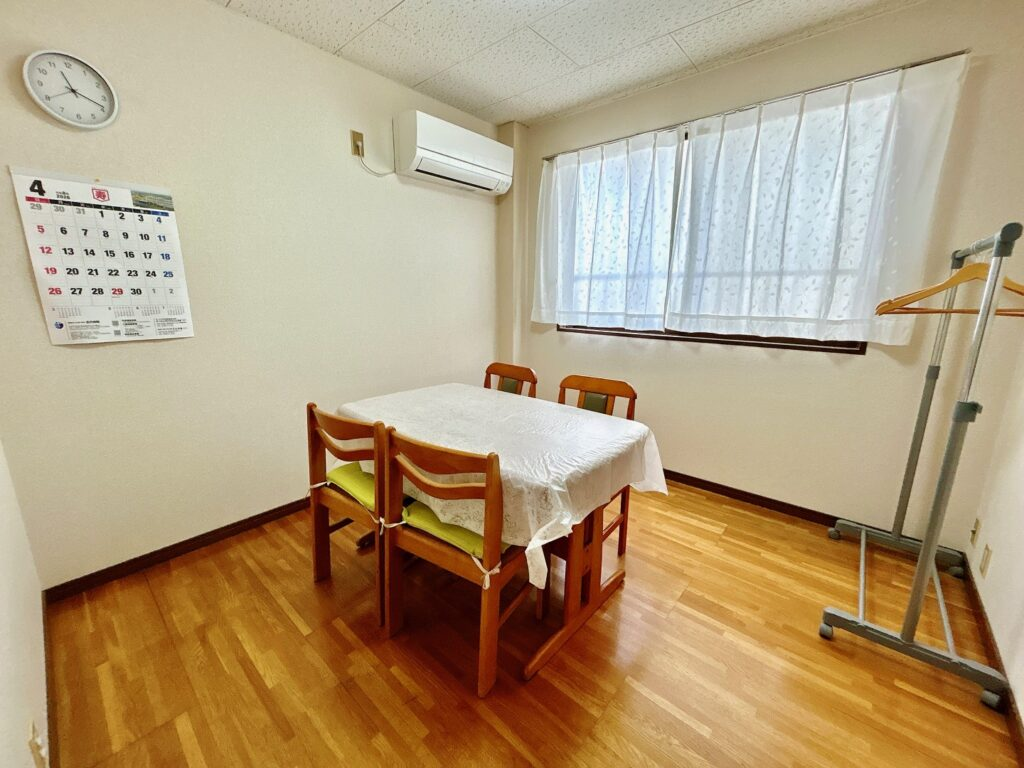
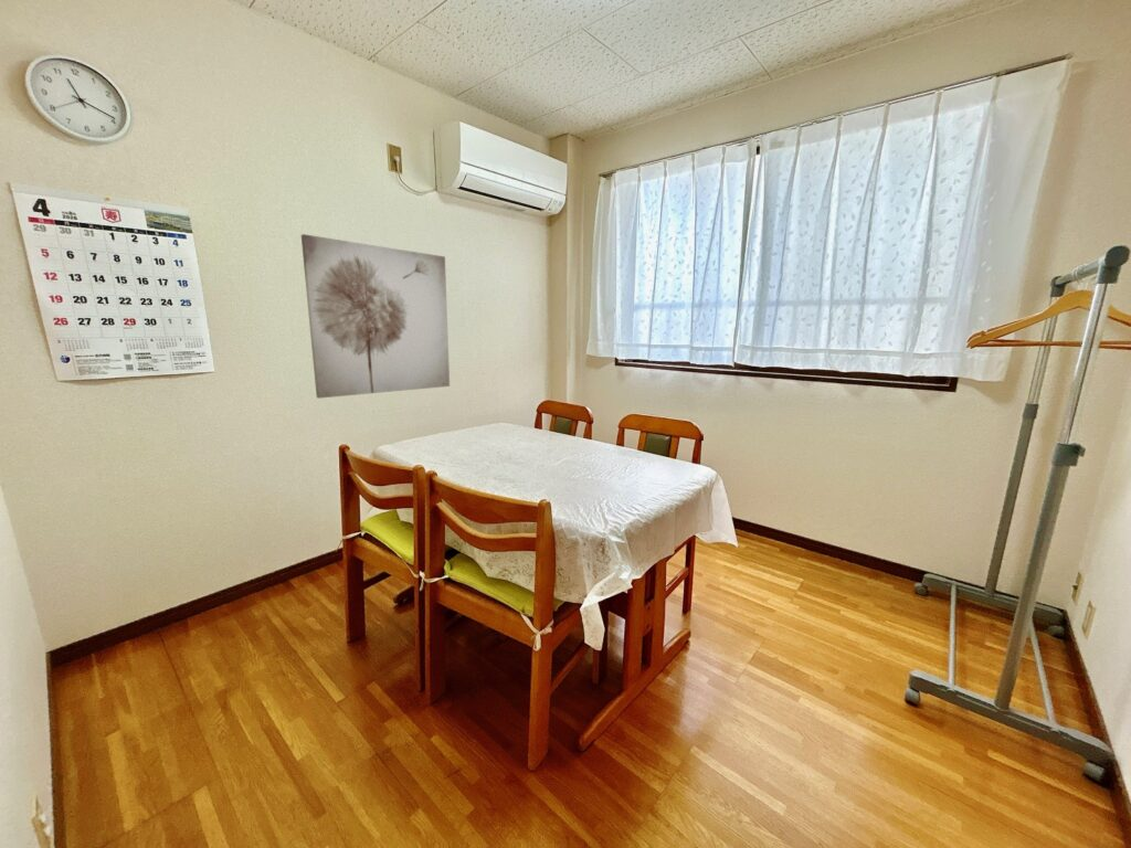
+ wall art (385, 321)
